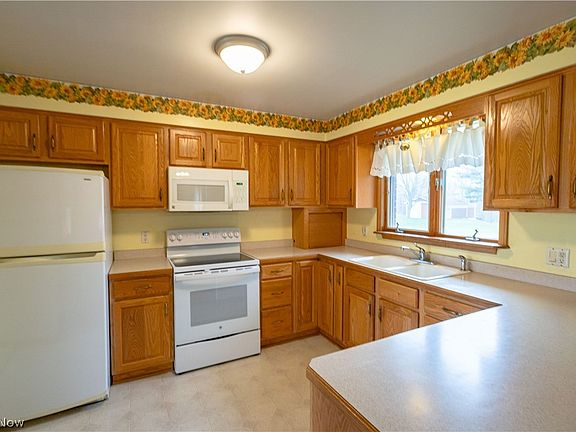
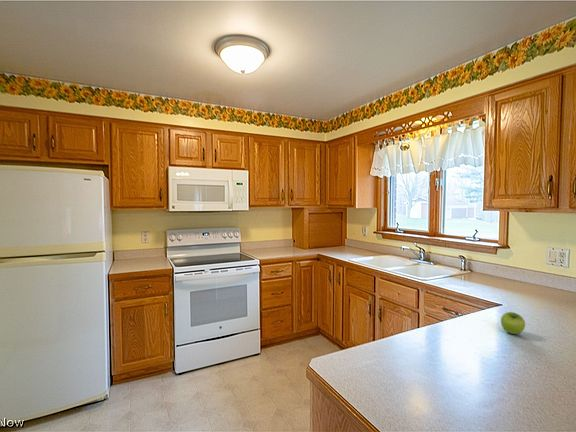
+ fruit (512, 323)
